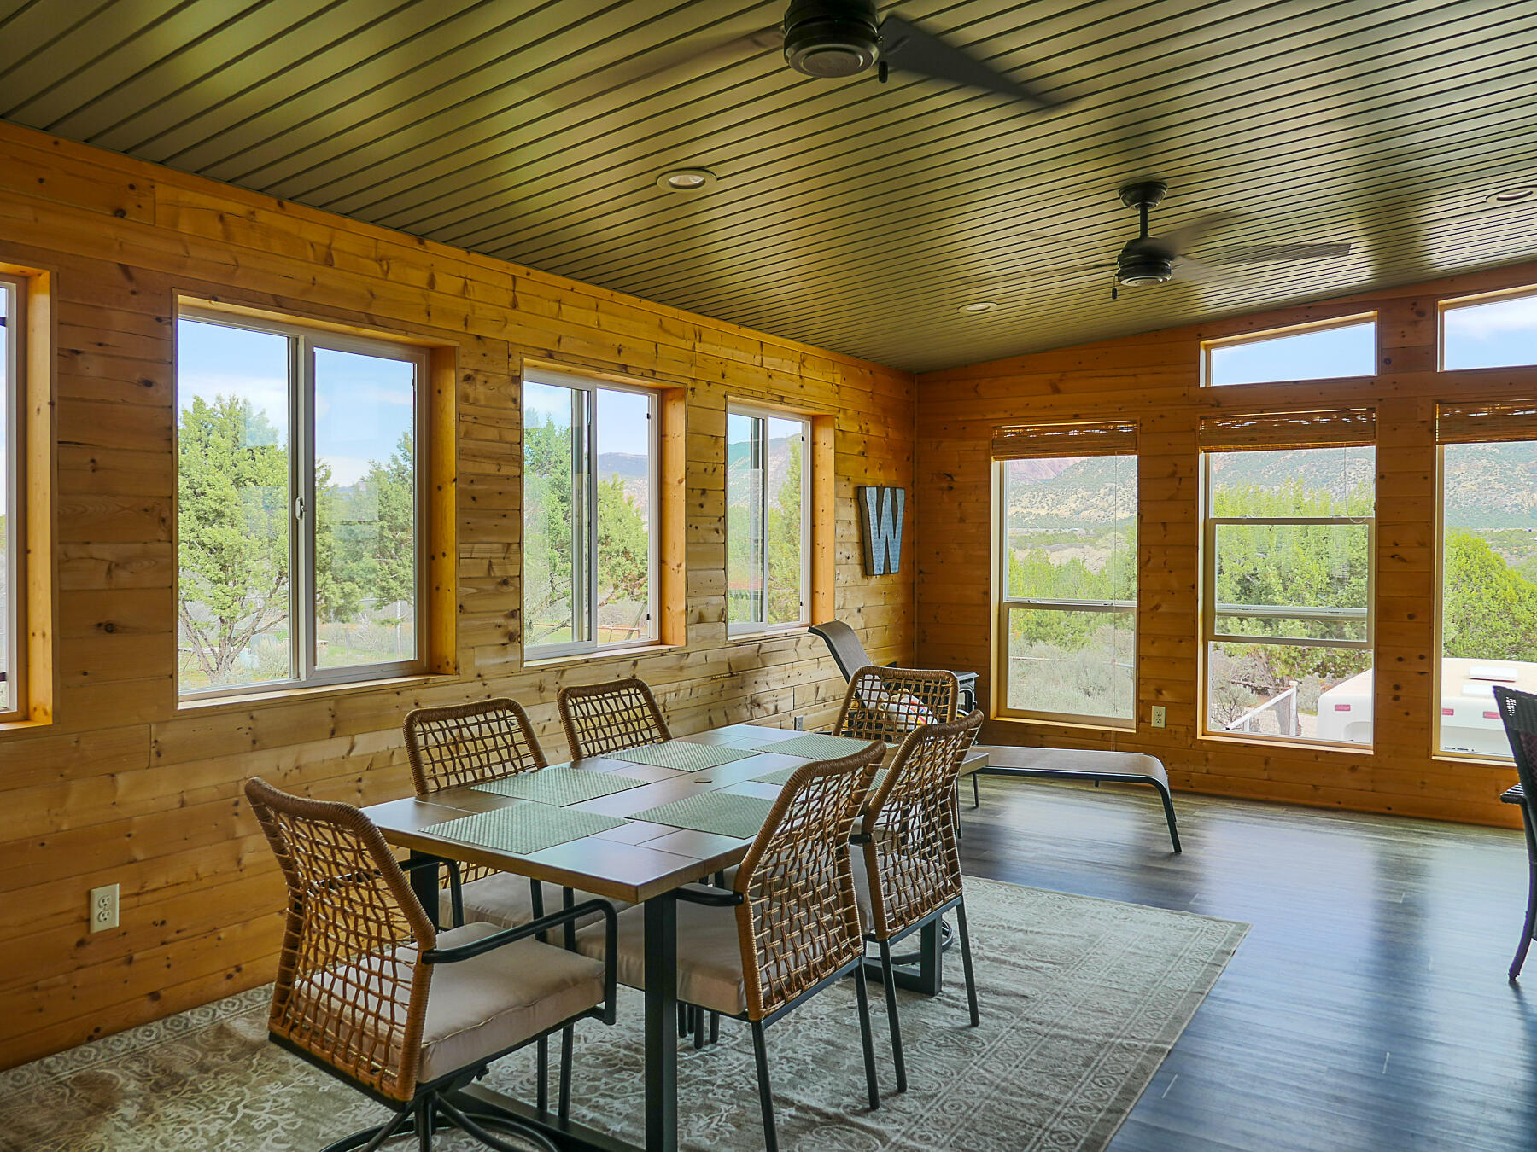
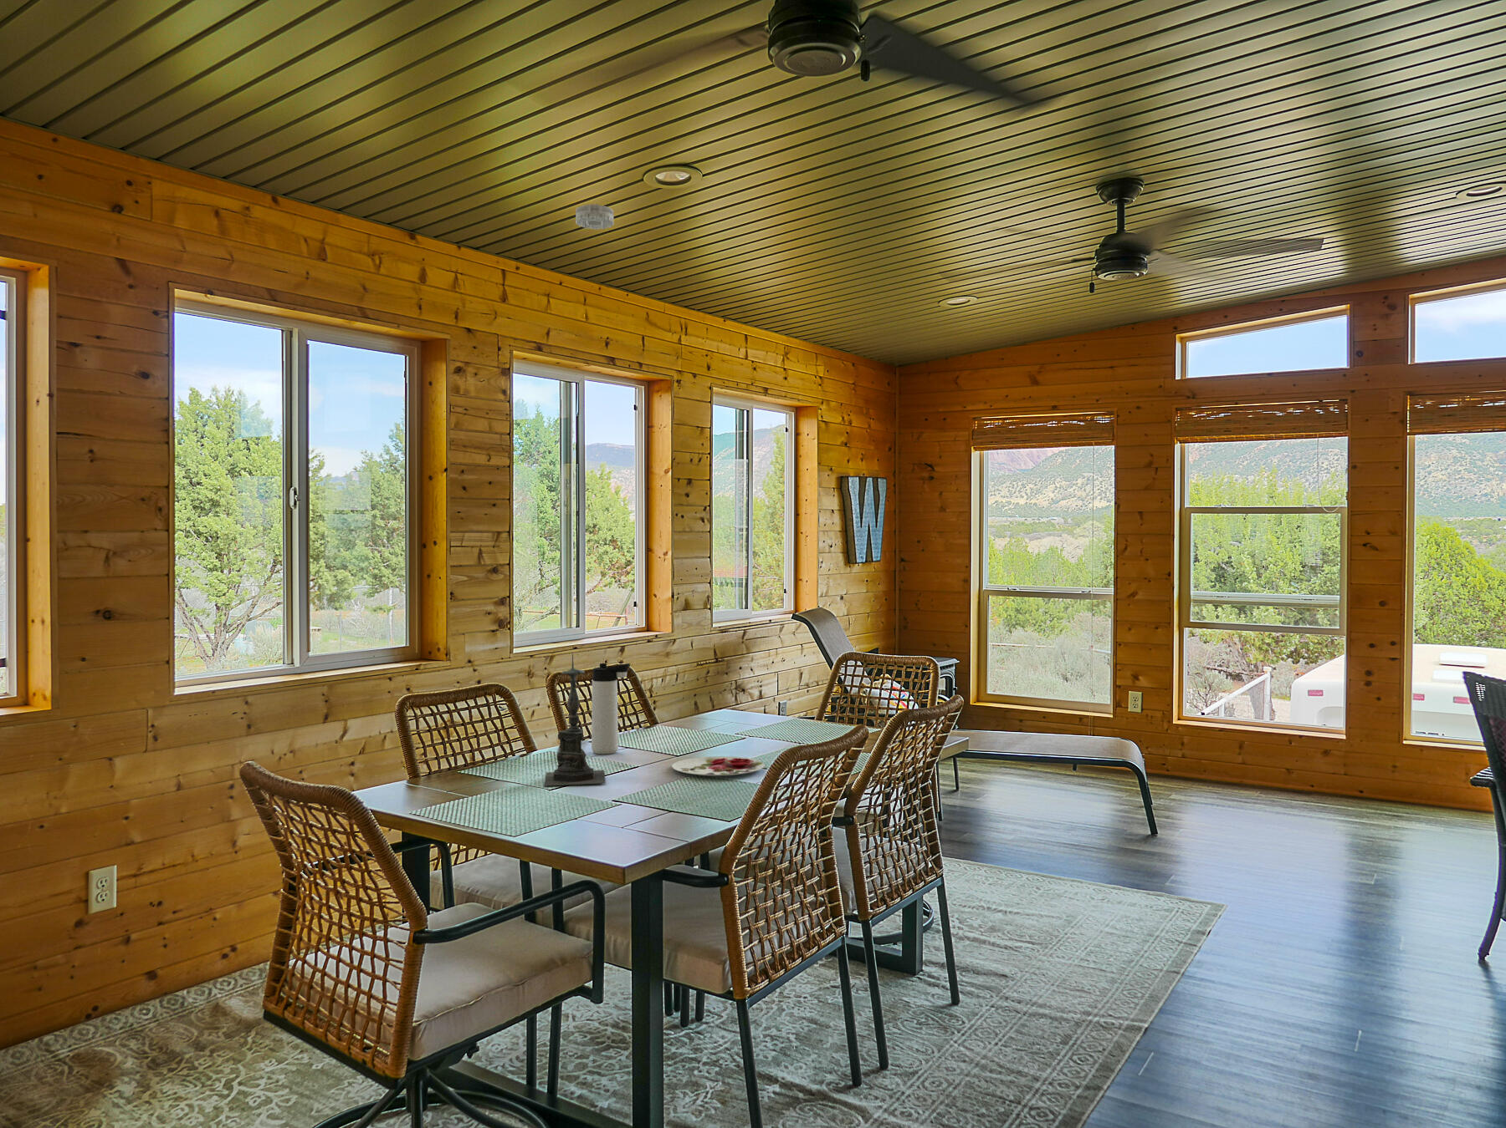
+ thermos bottle (611, 707)
+ plate (717, 764)
+ smoke detector (594, 216)
+ candle holder (575, 716)
